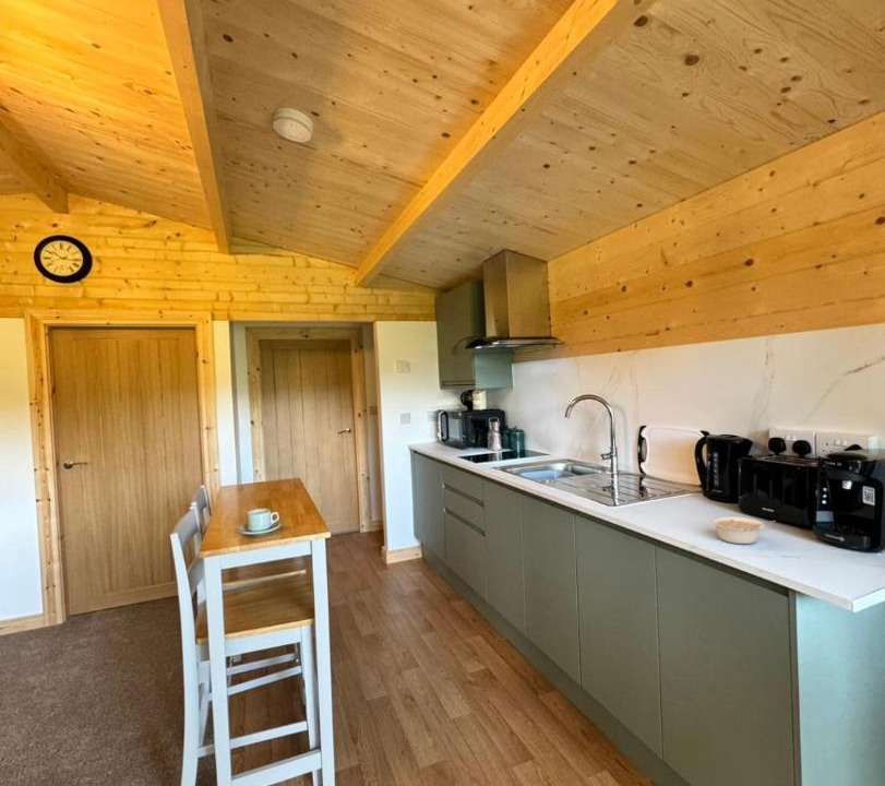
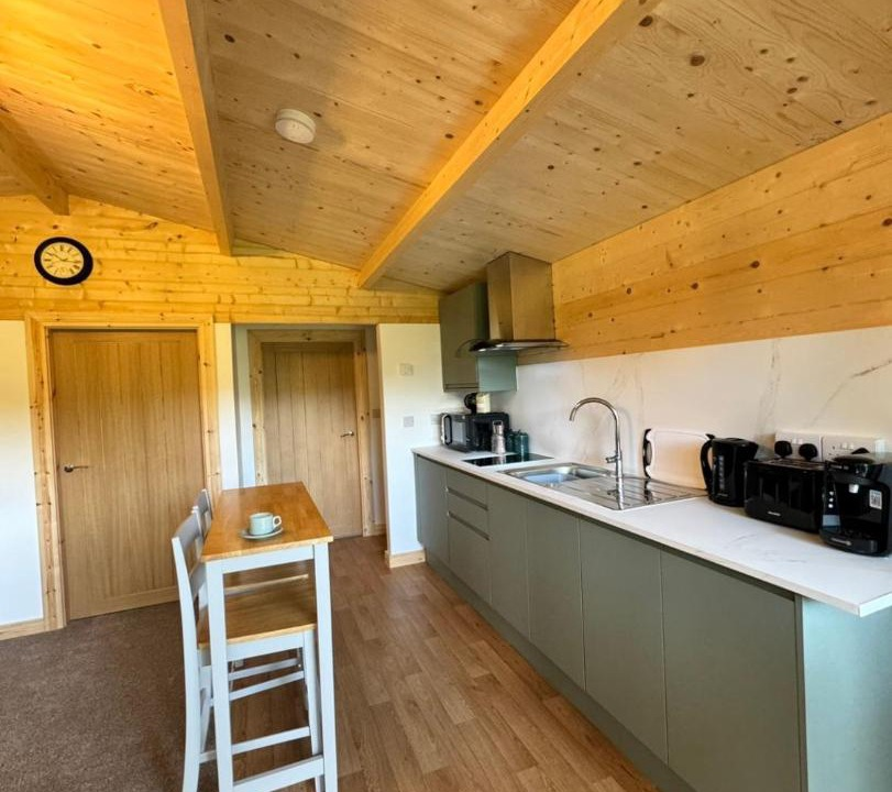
- legume (739, 528)
